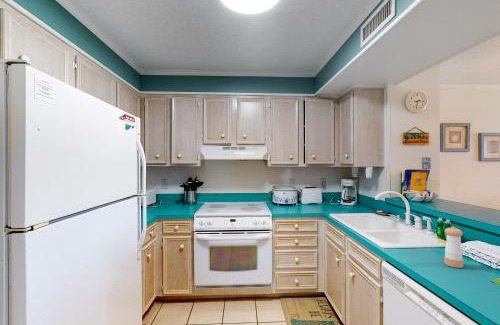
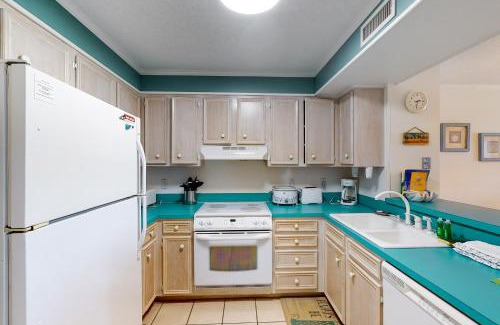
- pepper shaker (453, 245)
